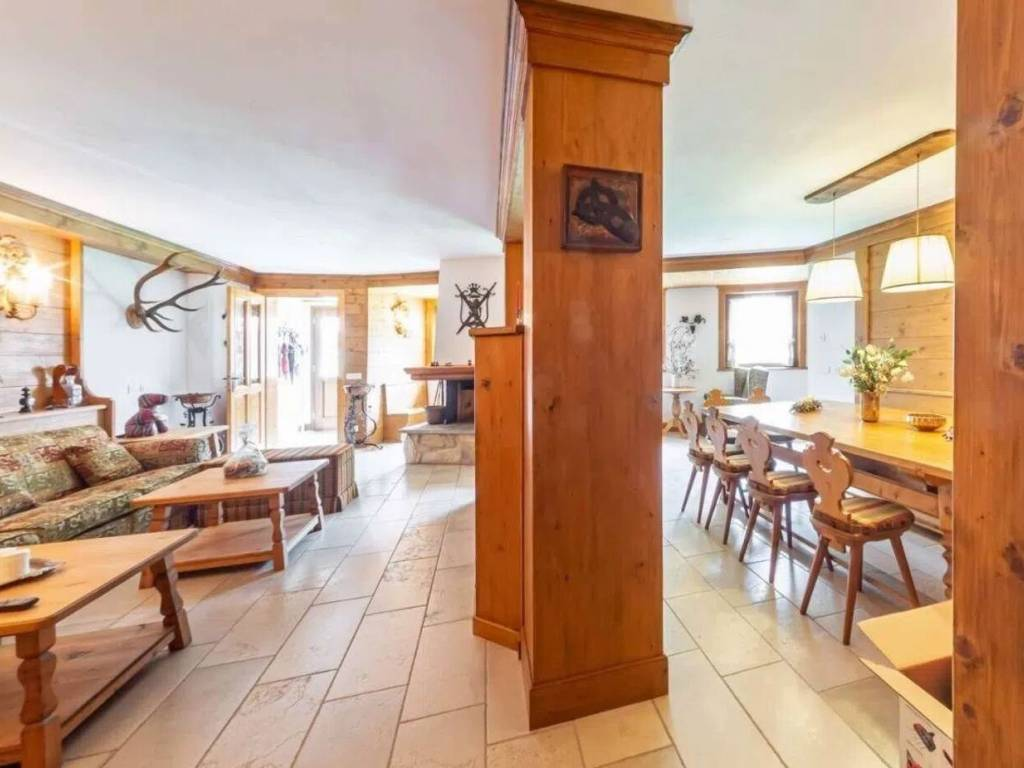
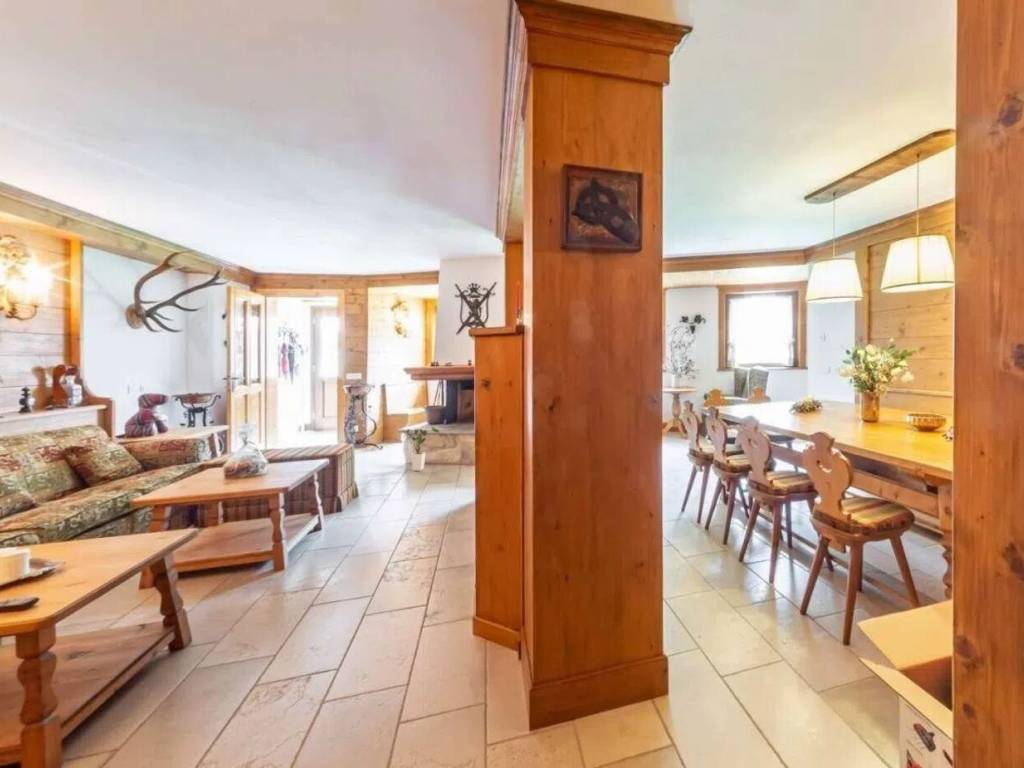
+ house plant (420, 448)
